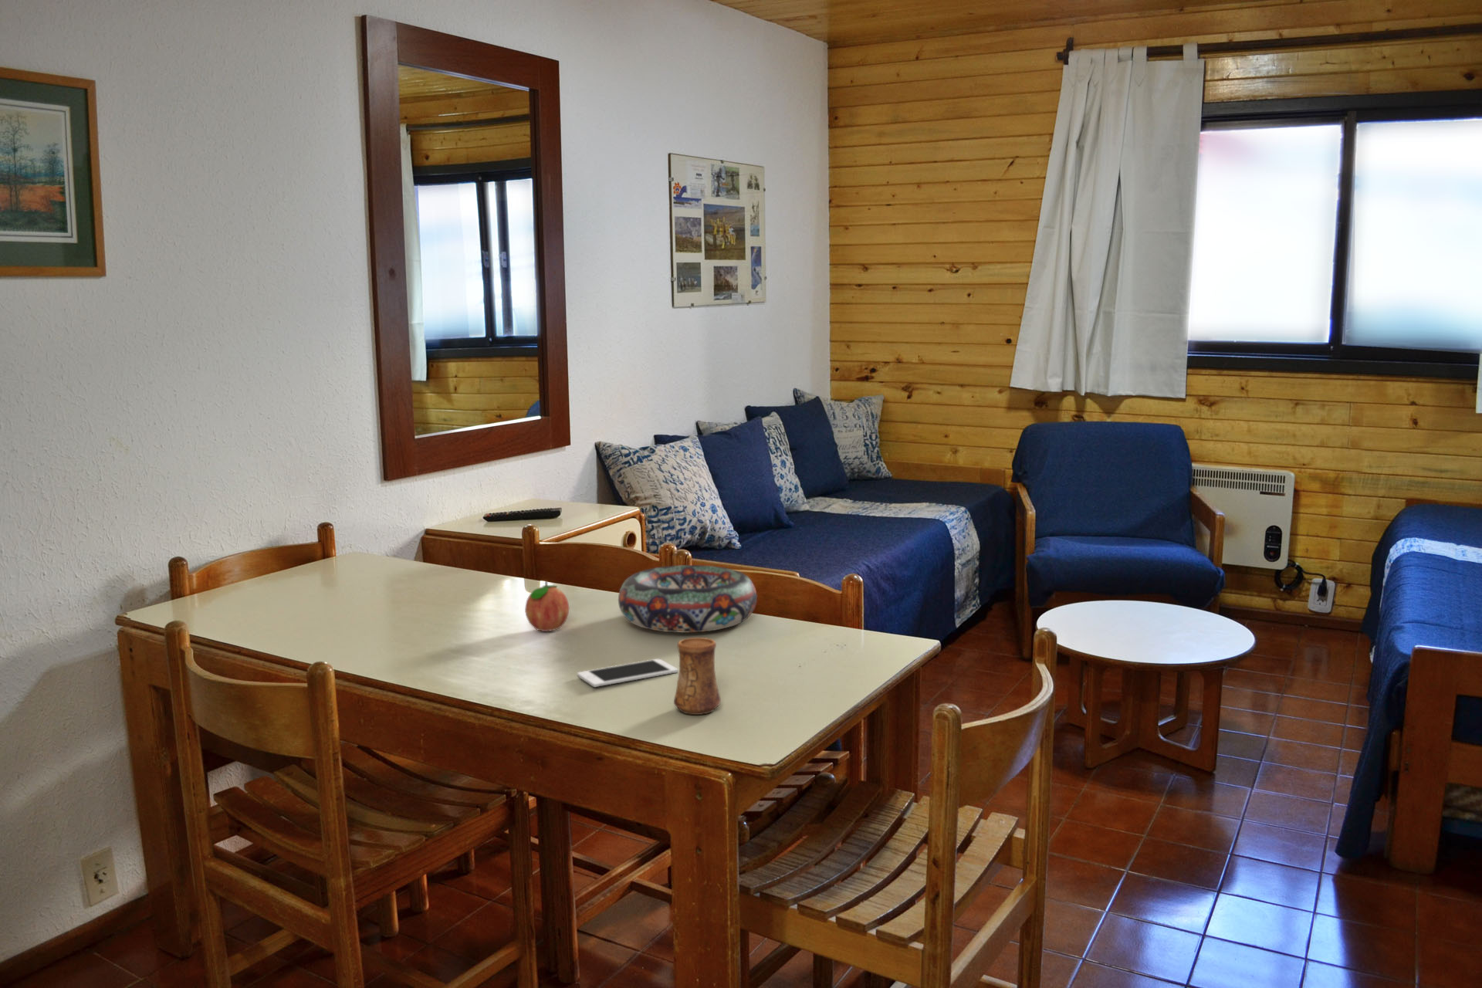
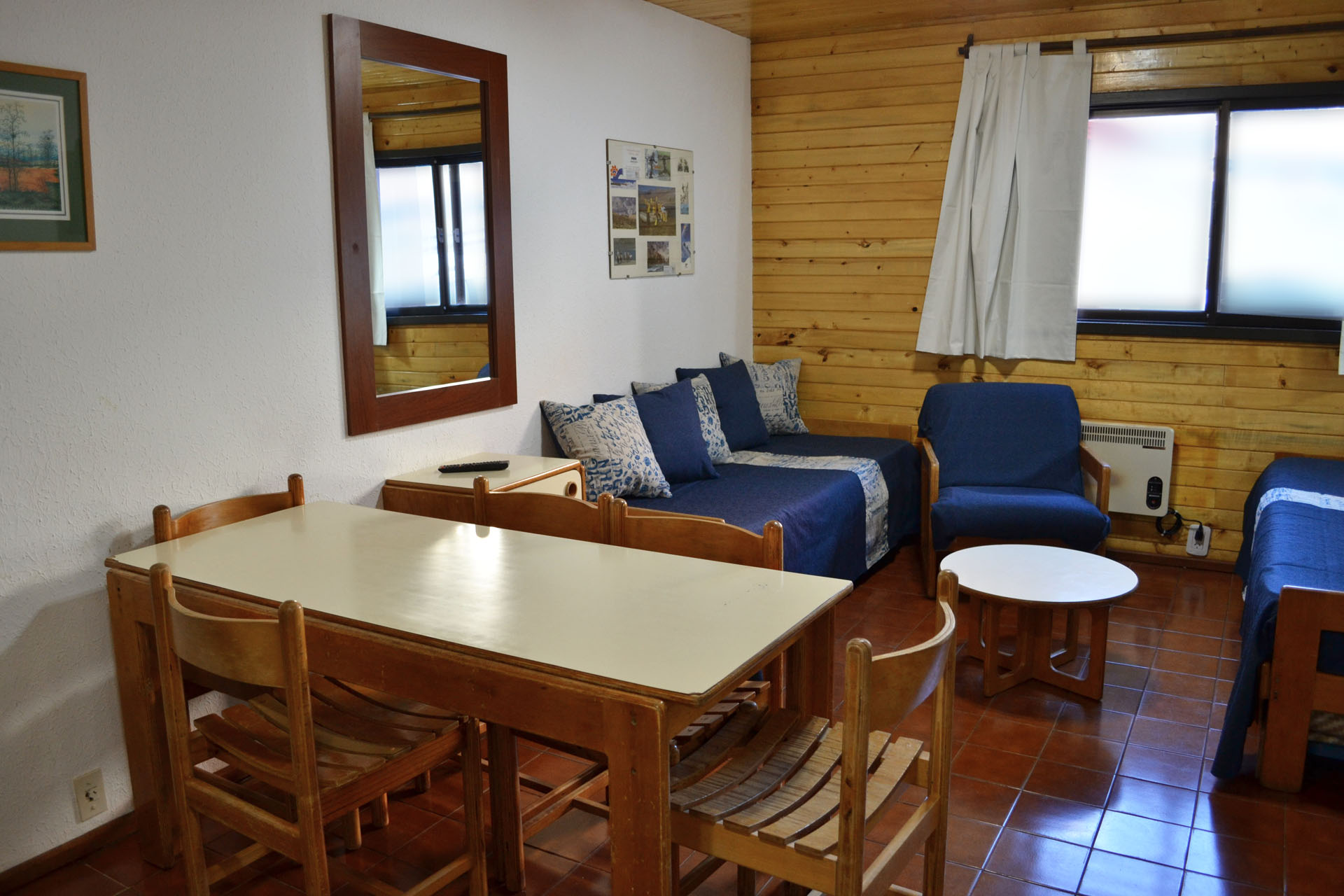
- cell phone (627, 673)
- fruit (547, 605)
- cup (696, 675)
- decorative bowl (688, 598)
